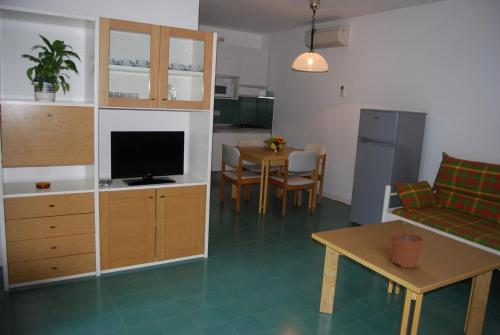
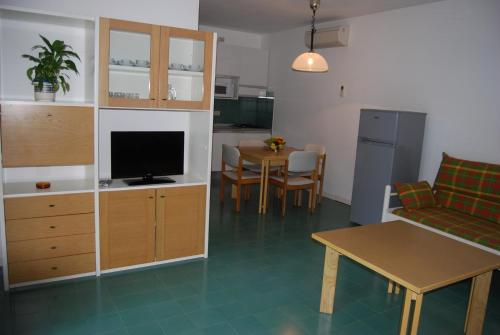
- plant pot (406, 243)
